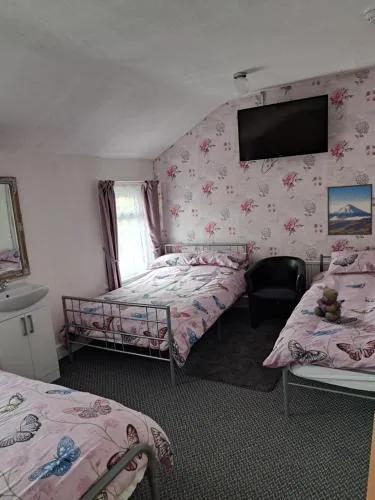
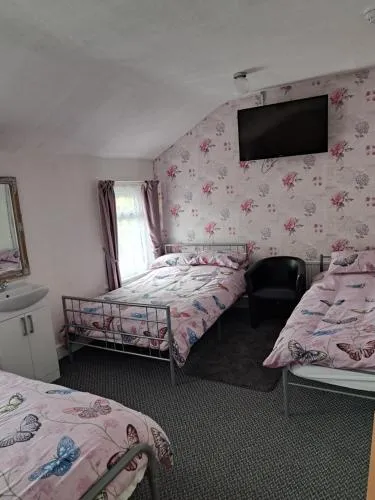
- teddy bear (328, 301)
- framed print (349, 210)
